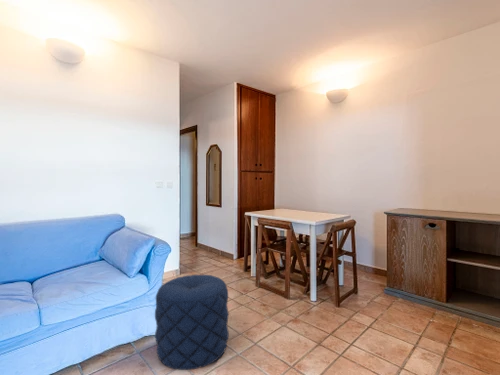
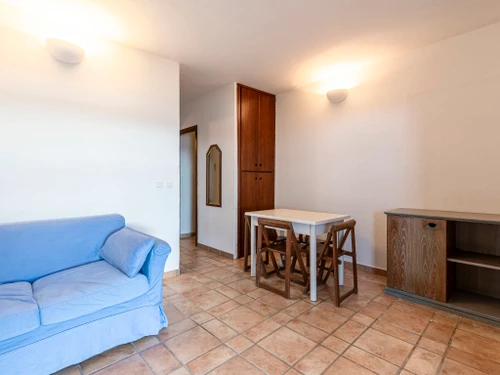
- pouf (193, 314)
